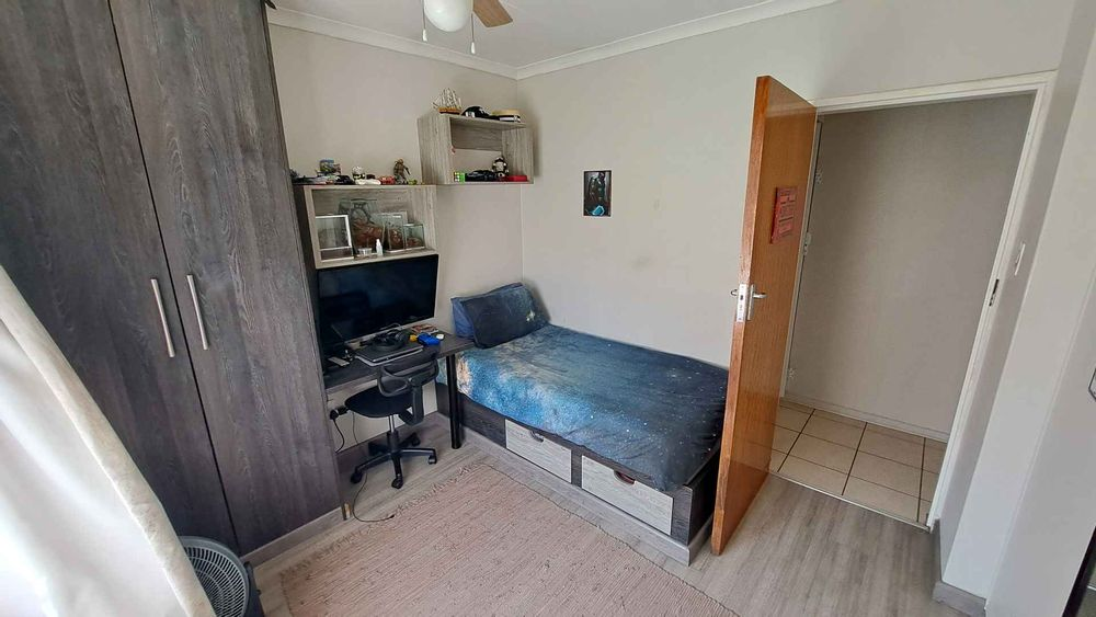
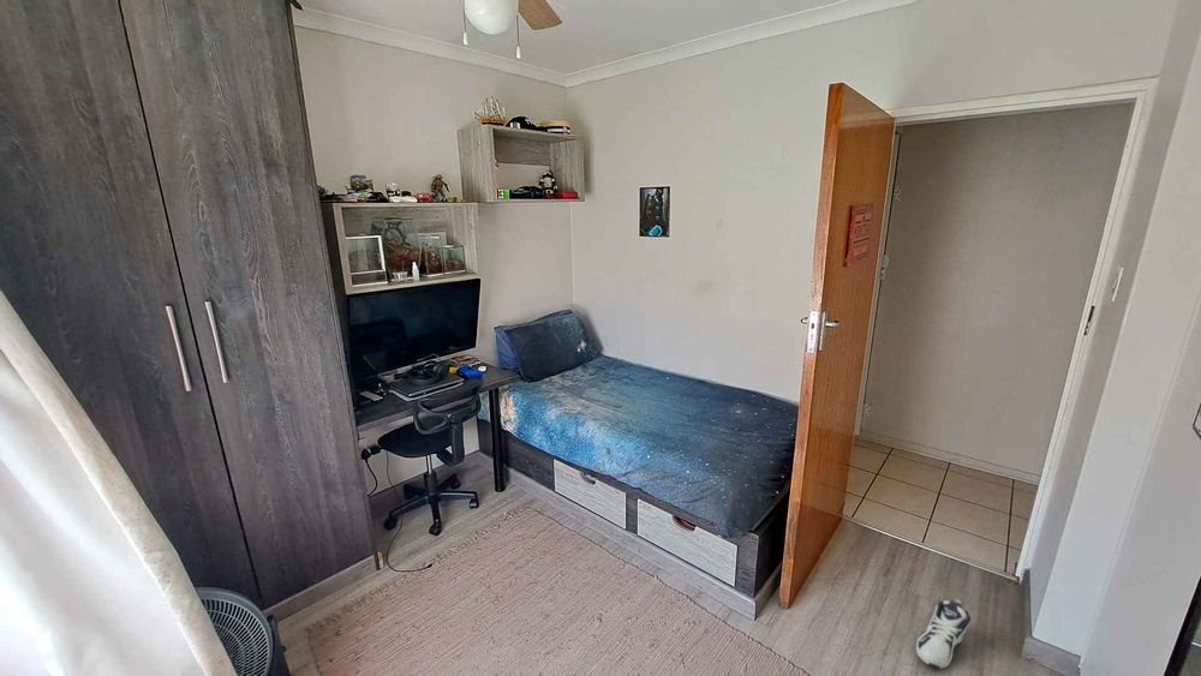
+ sneaker (944, 627)
